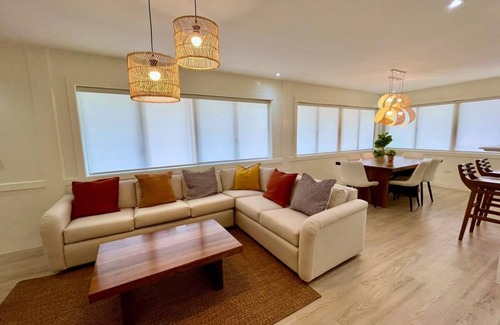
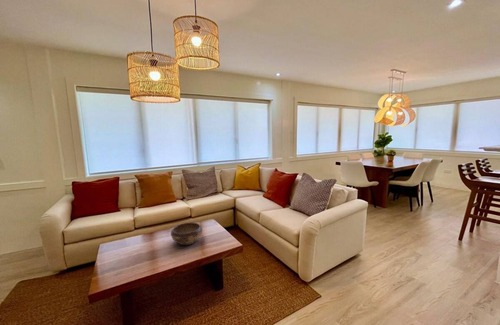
+ decorative bowl (187, 234)
